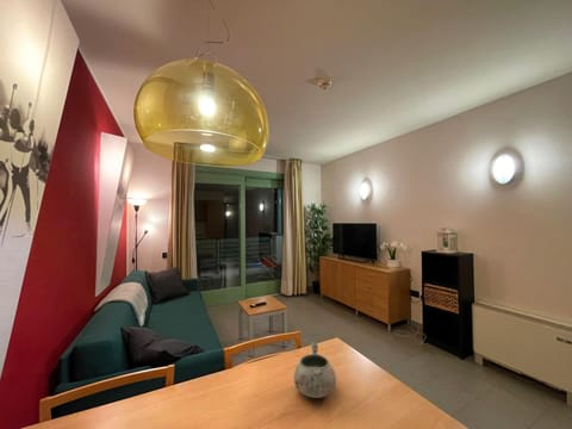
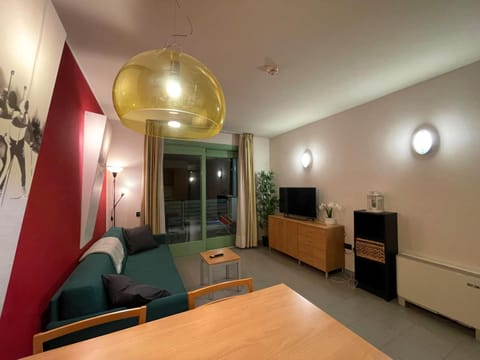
- decorative bowl (315, 371)
